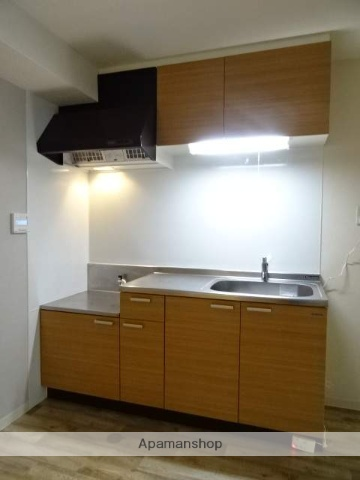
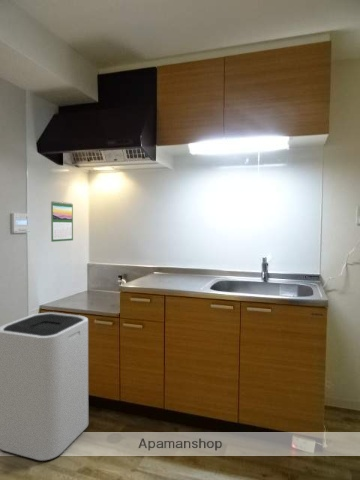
+ trash can (45, 377)
+ calendar (62, 221)
